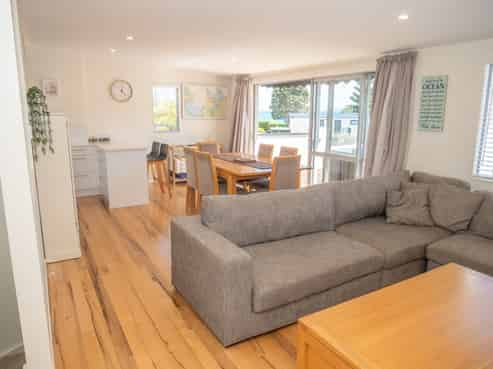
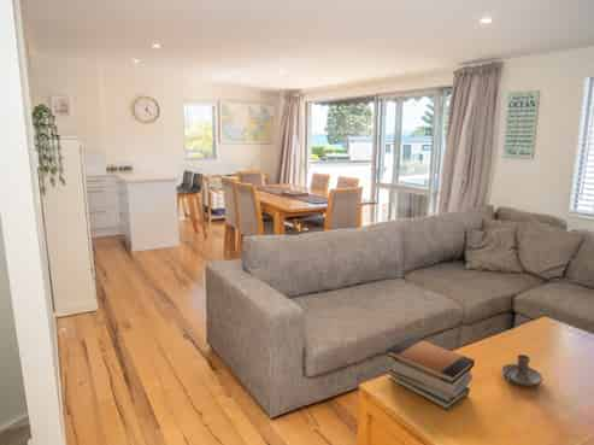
+ book stack (429, 370)
+ candle holder (519, 369)
